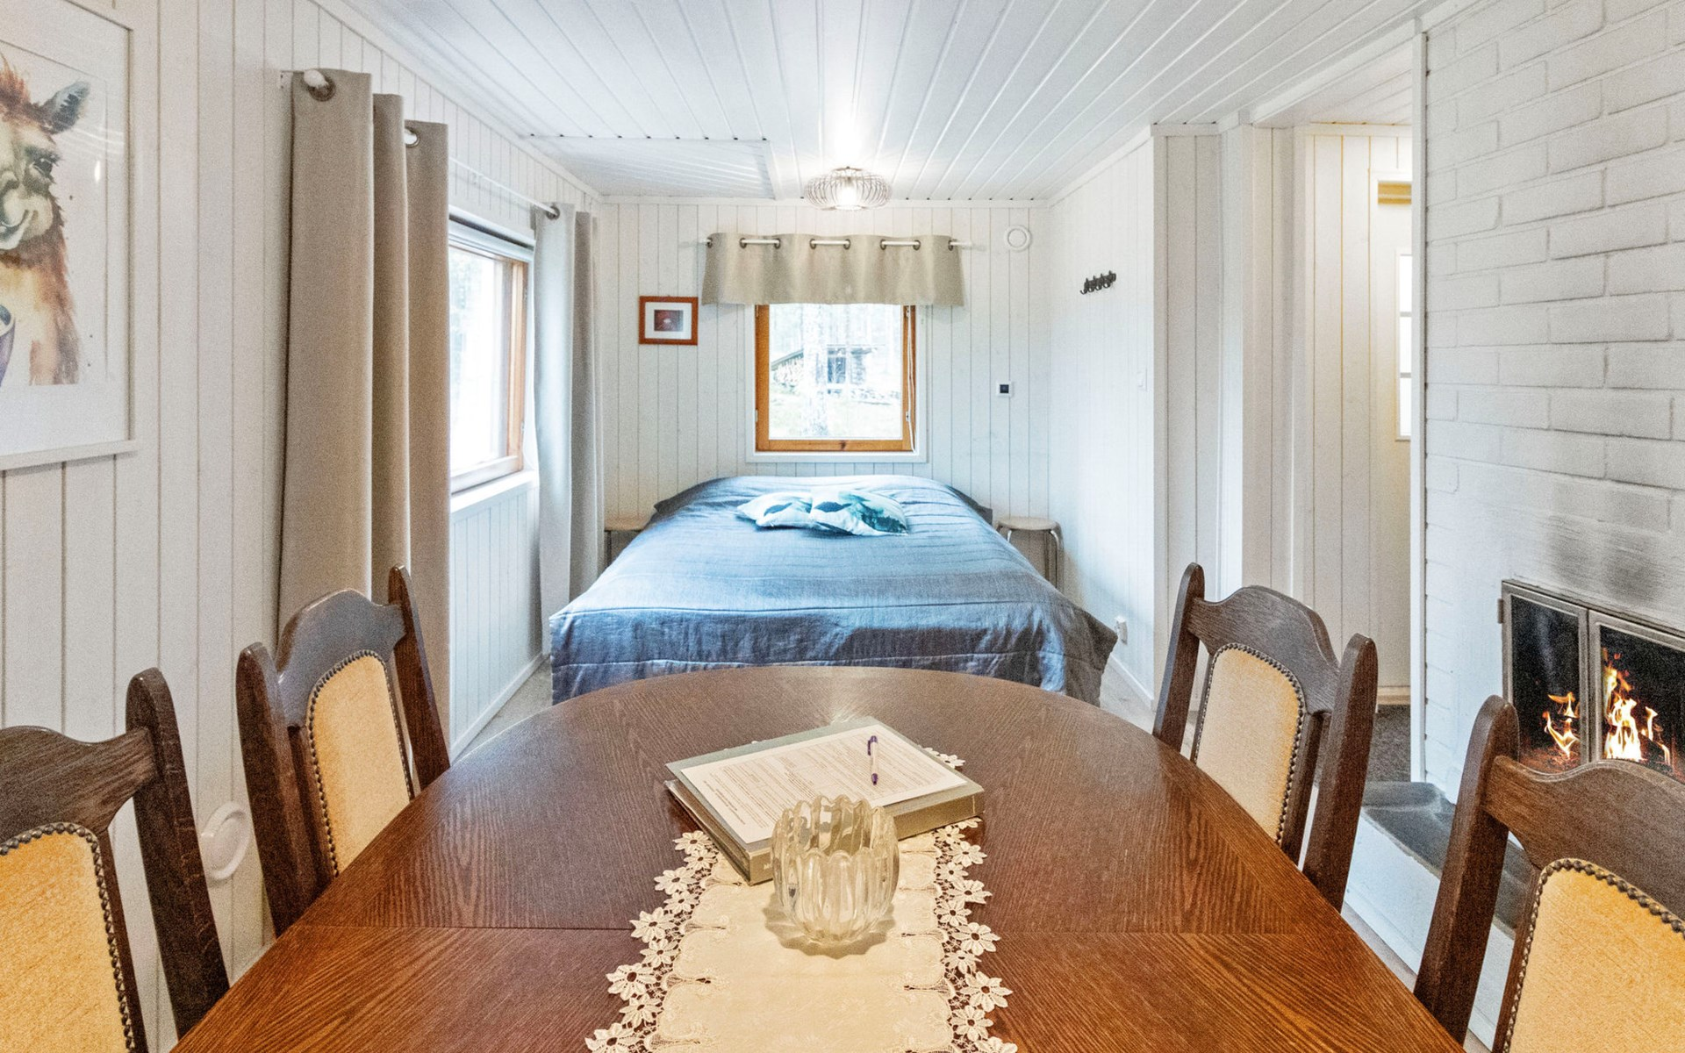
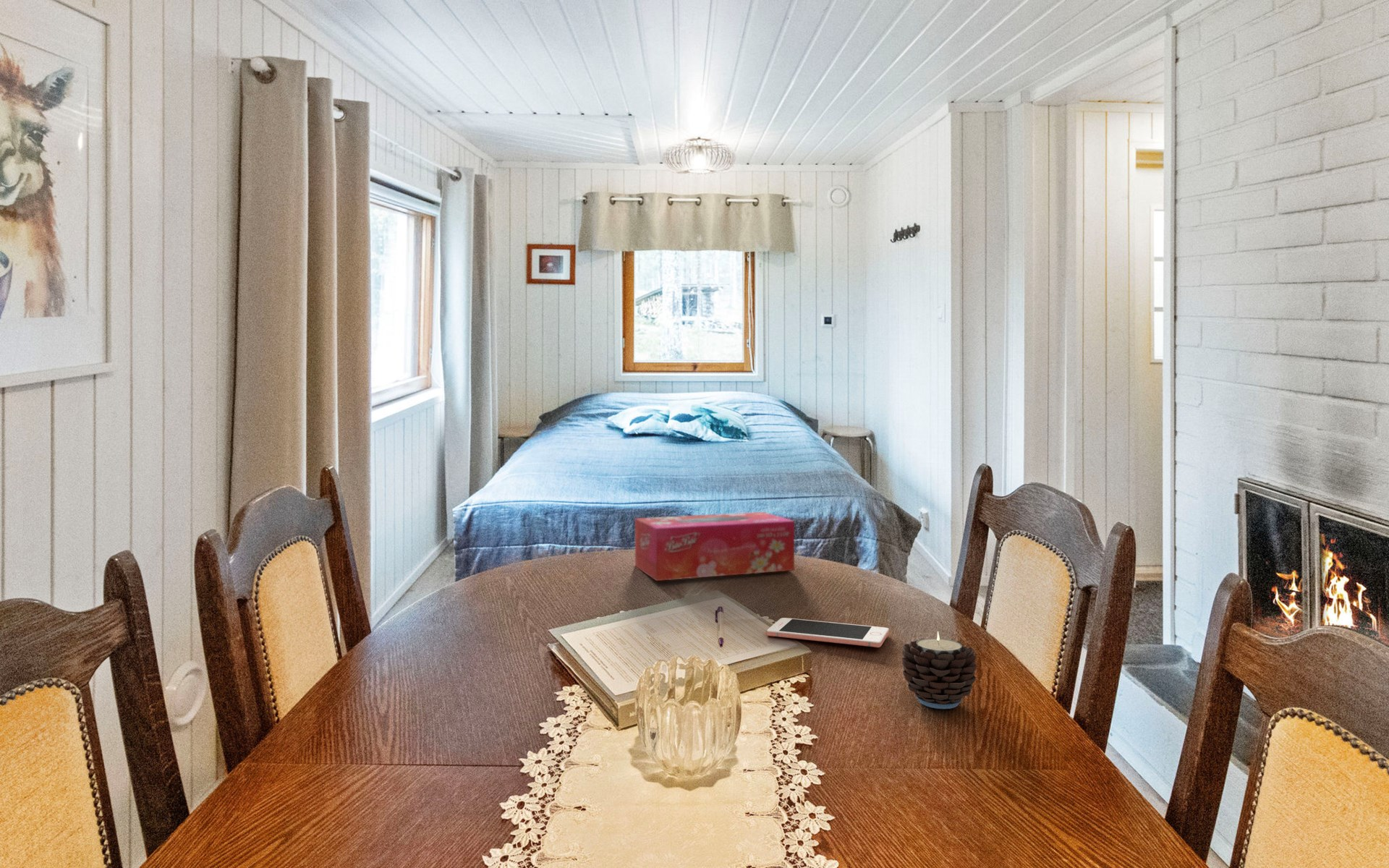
+ candle (938, 666)
+ cell phone (828, 631)
+ tissue box (713, 544)
